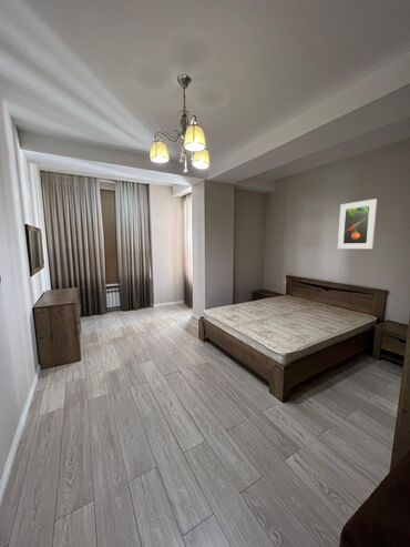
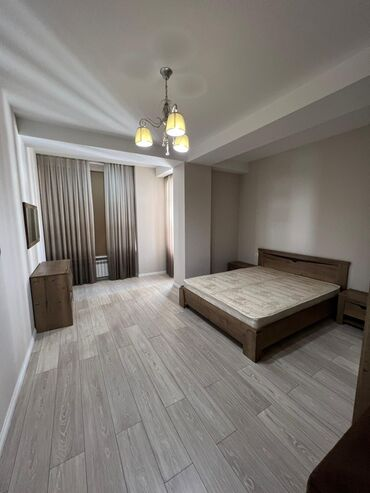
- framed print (356, 225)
